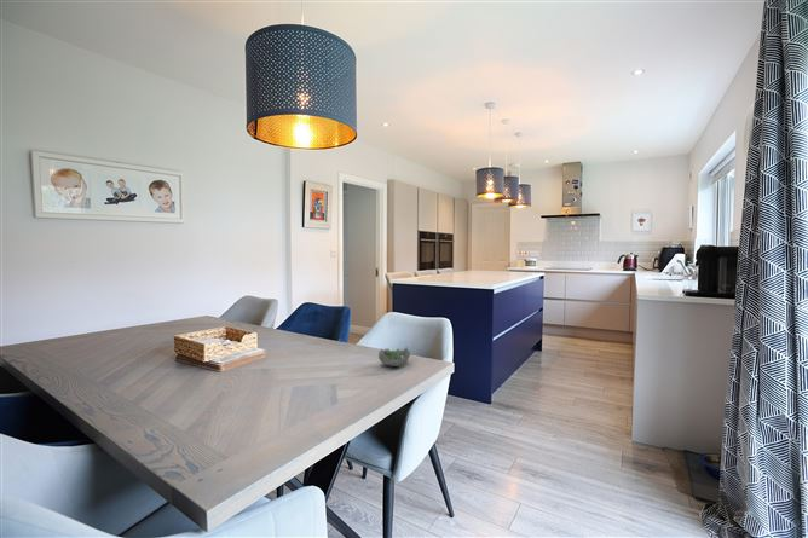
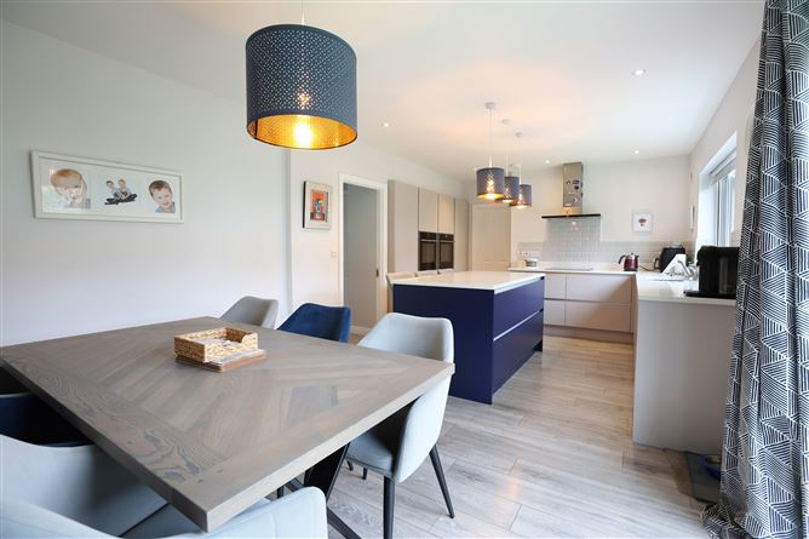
- flower (393, 357)
